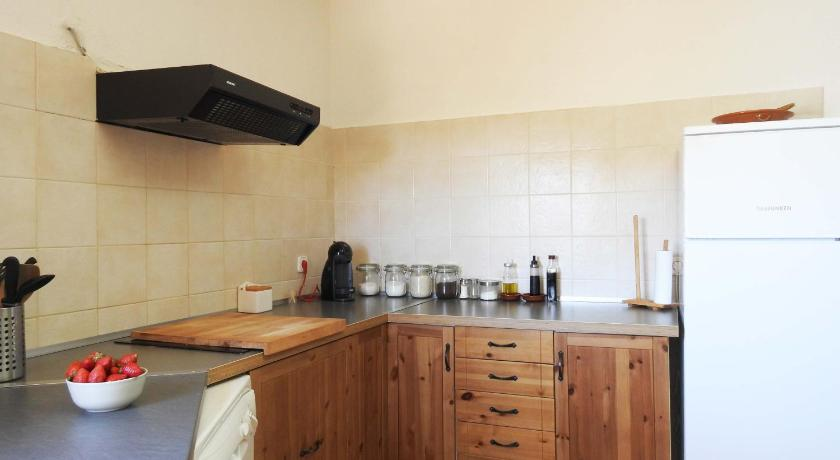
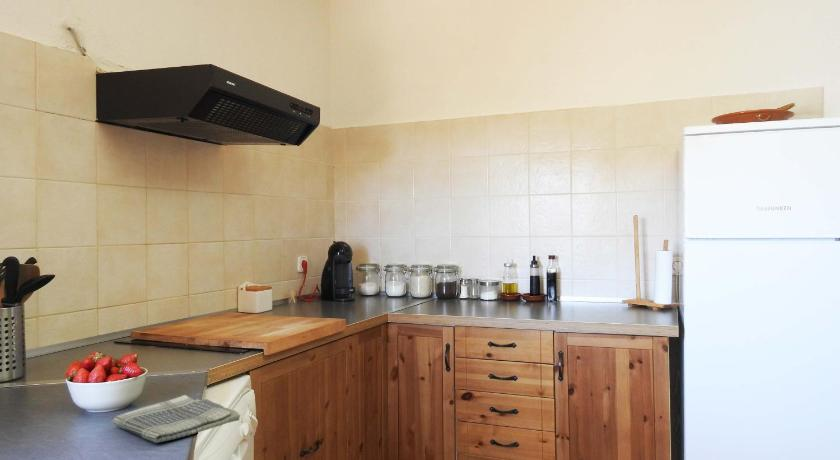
+ dish towel (178, 415)
